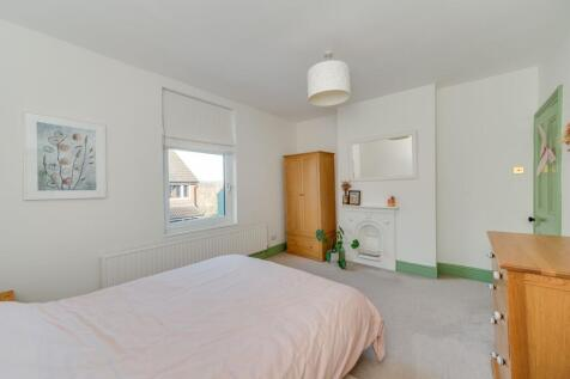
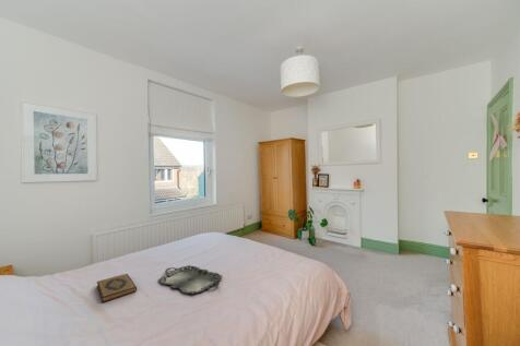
+ serving tray (190, 277)
+ hardback book (116, 286)
